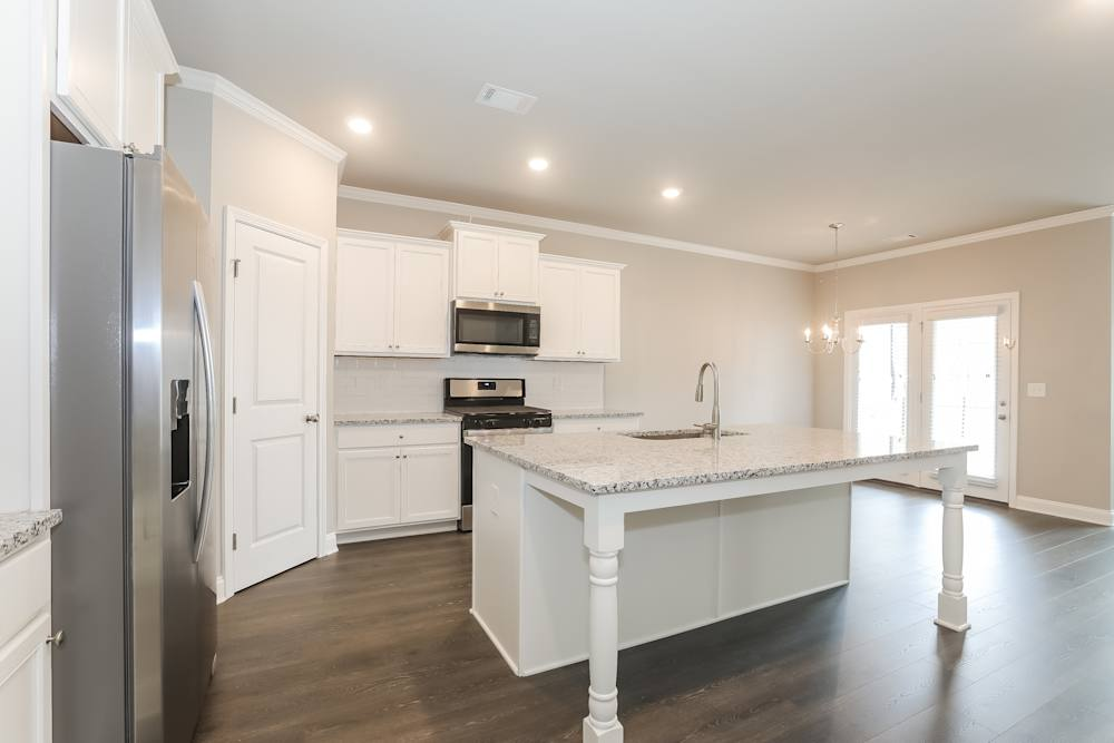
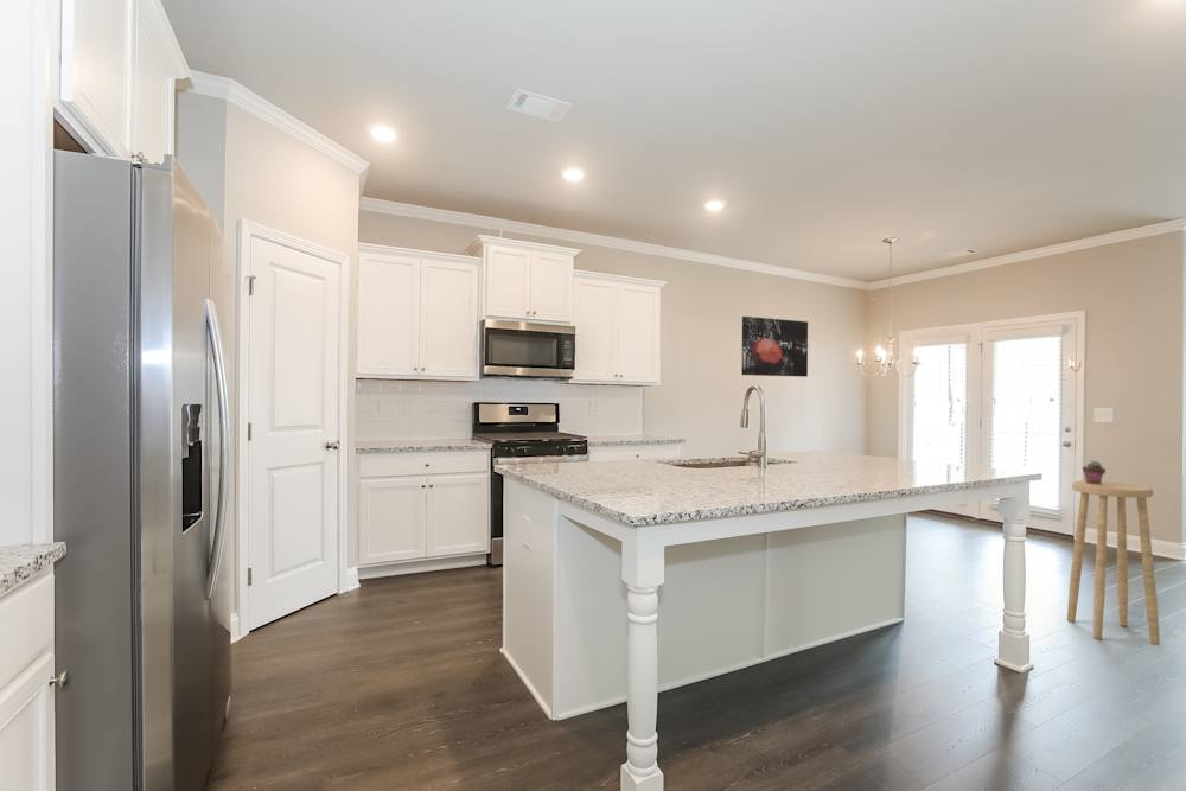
+ wall art (776, 347)
+ stool (1105, 555)
+ potted succulent (1093, 471)
